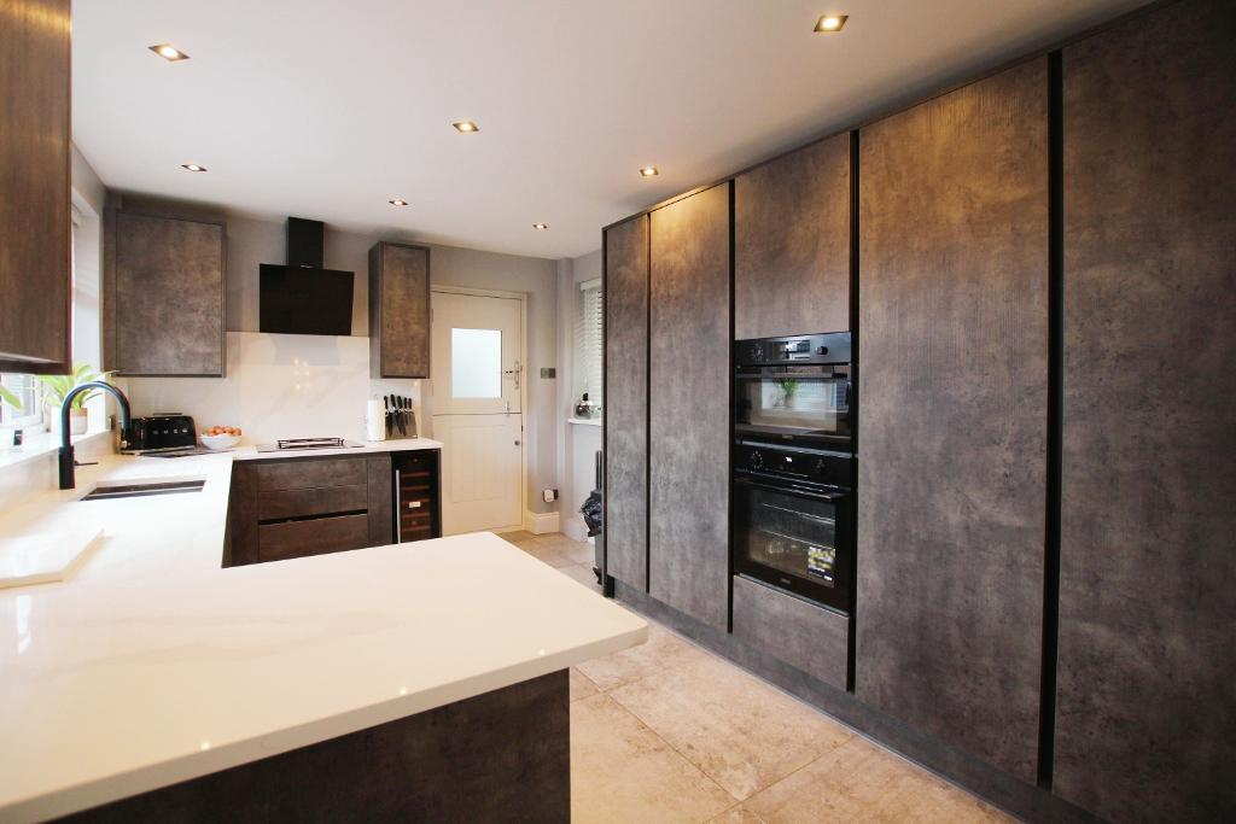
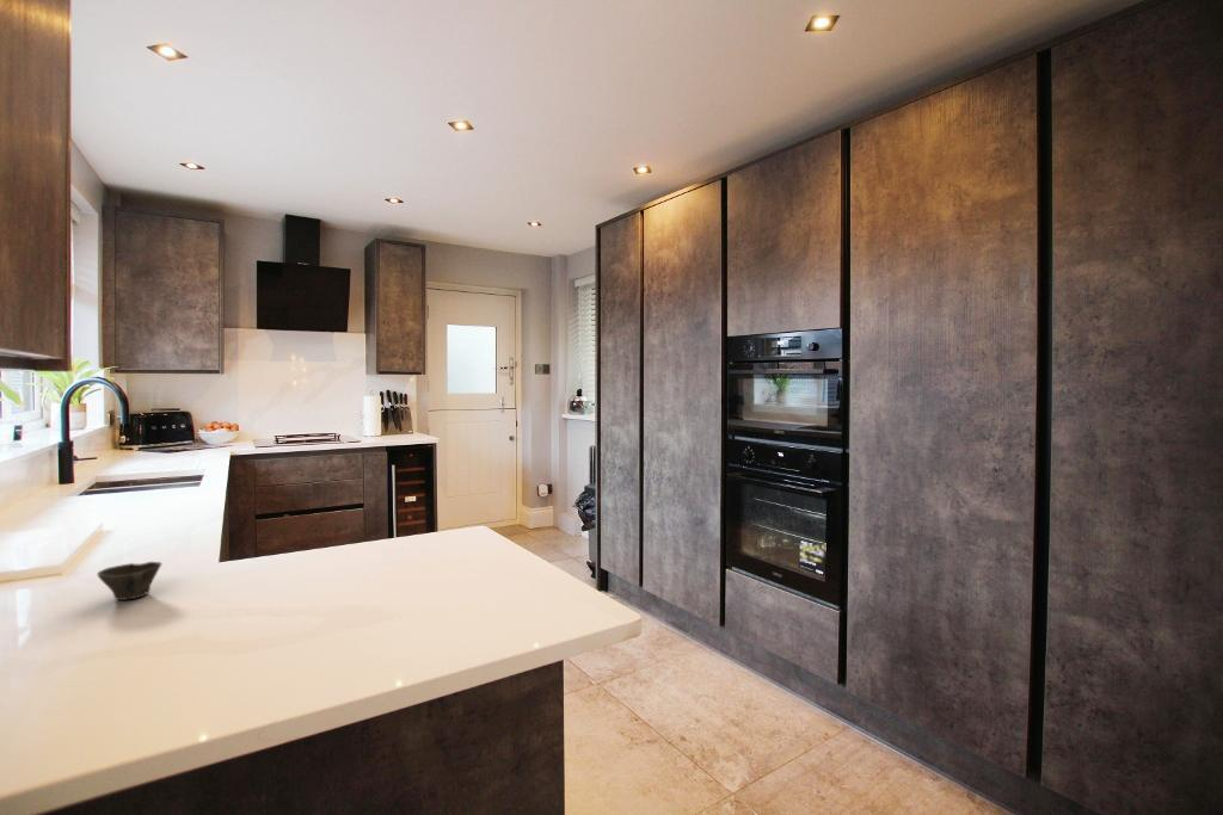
+ cup (130, 582)
